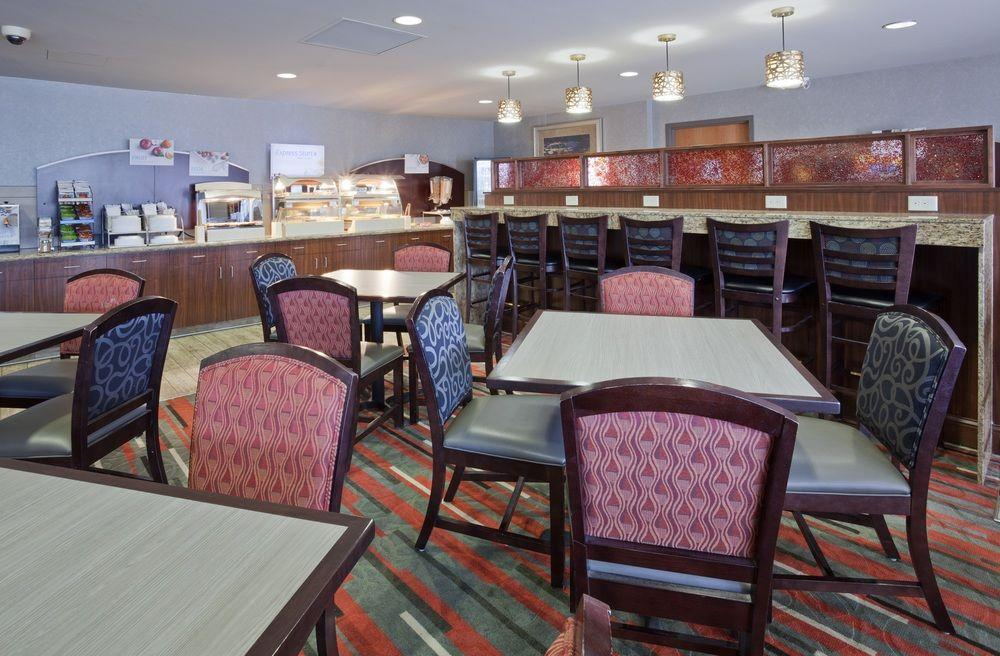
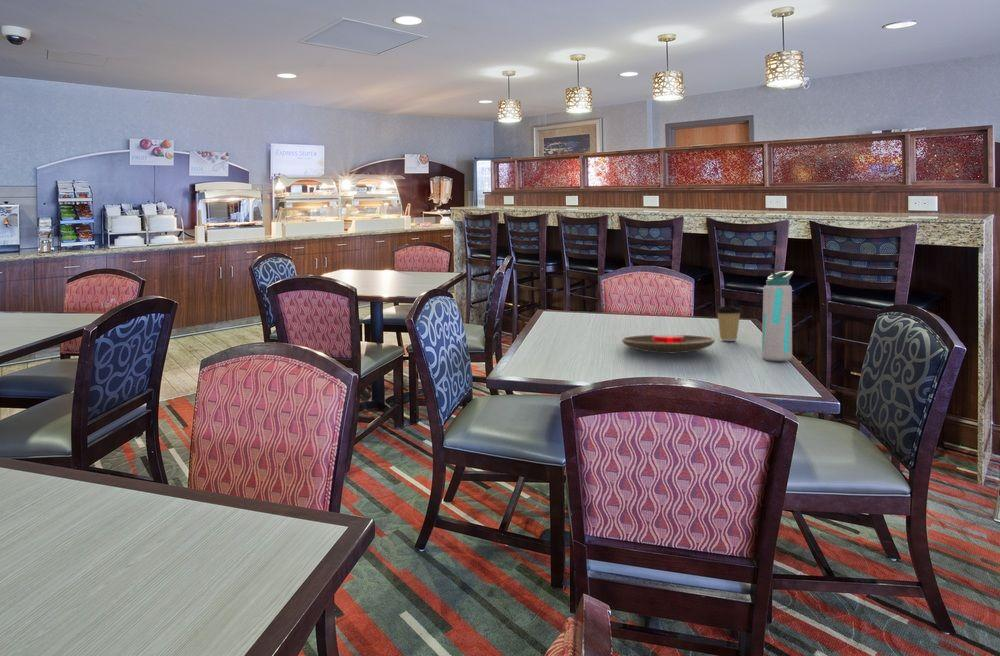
+ water bottle (778, 315)
+ coffee cup (728, 323)
+ plate (667, 344)
